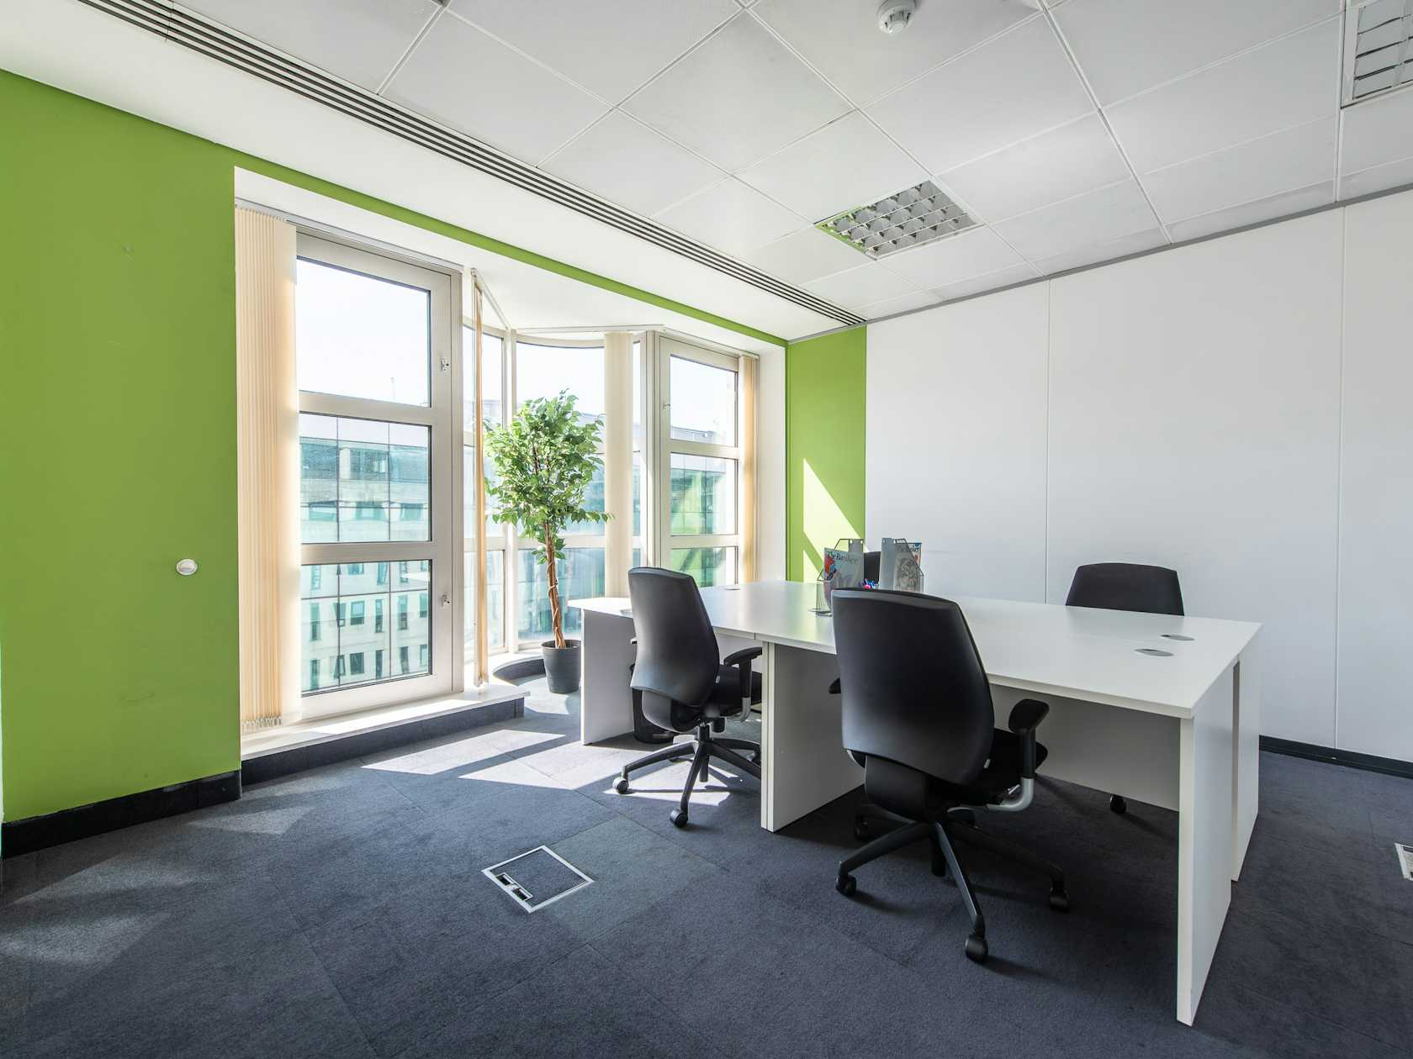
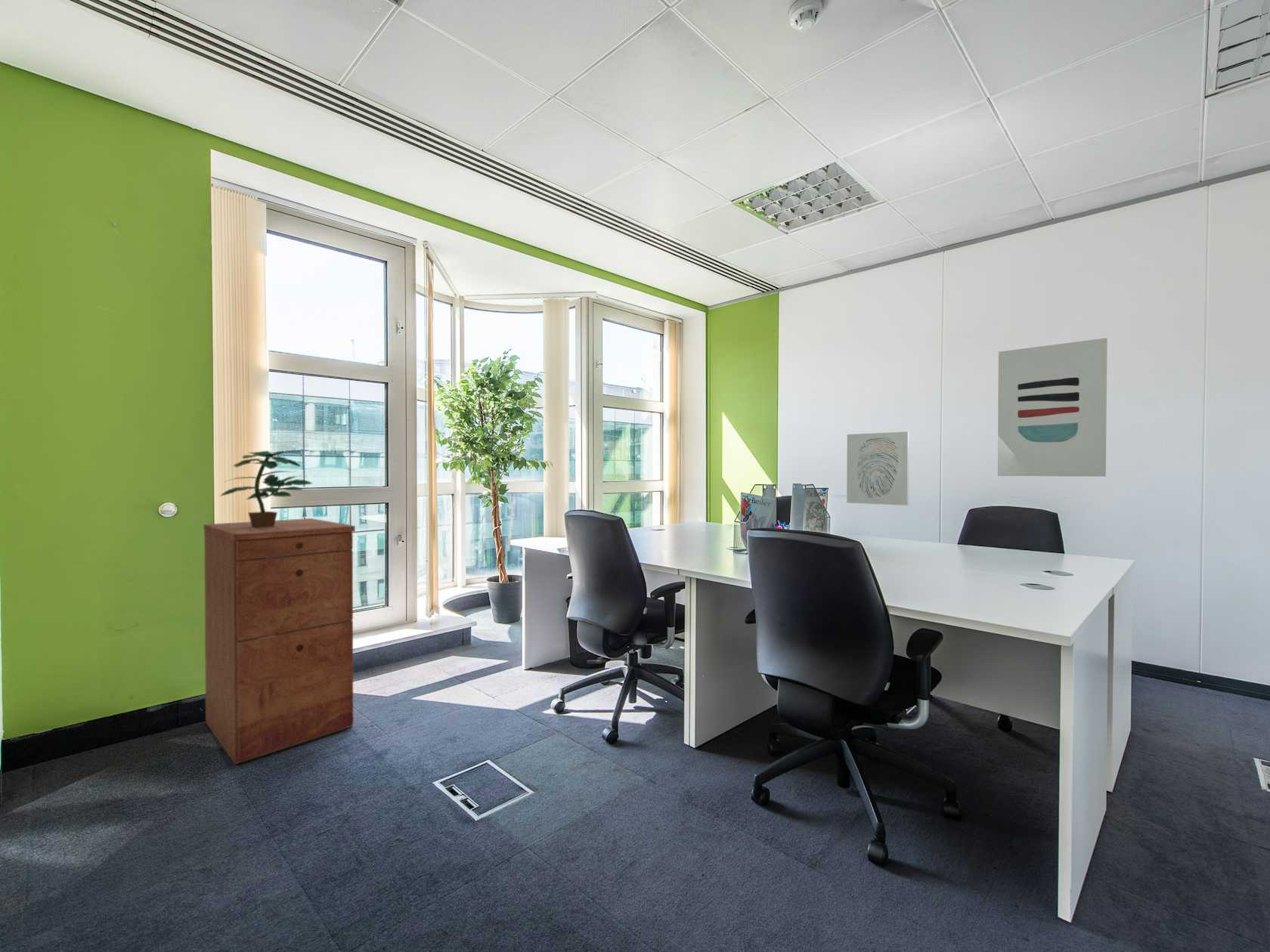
+ wall art (1049, 410)
+ potted plant (269, 487)
+ filing cabinet (279, 625)
+ wall art (876, 468)
